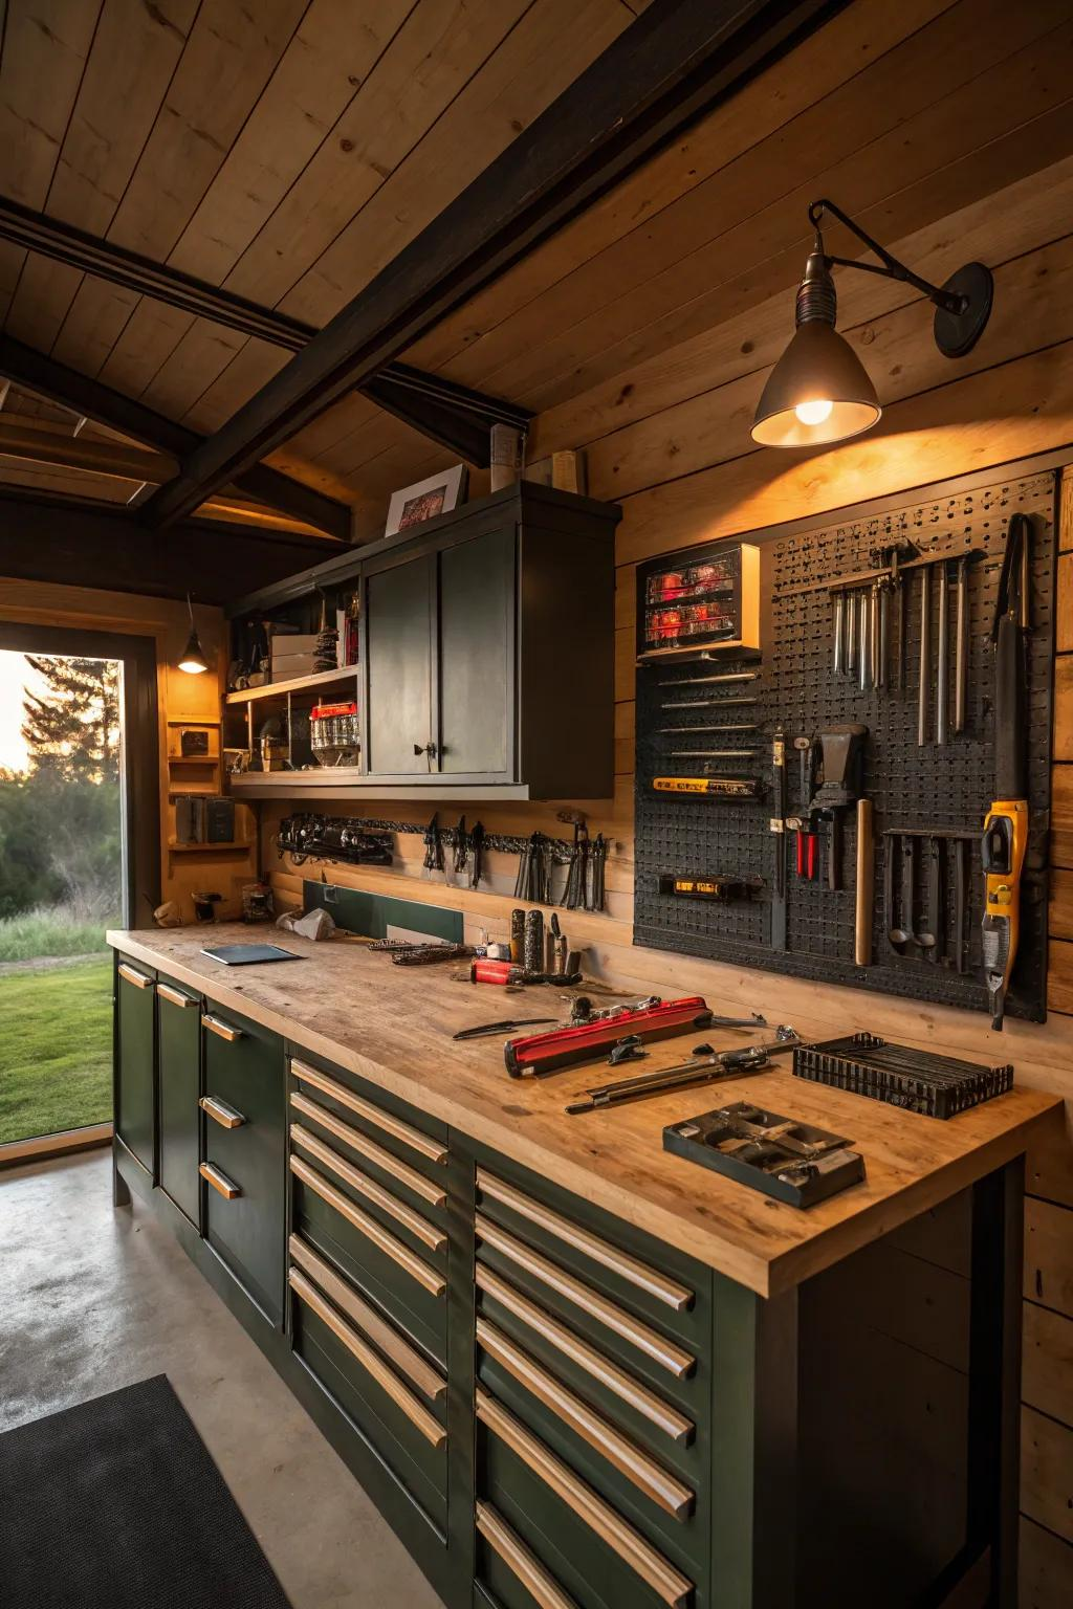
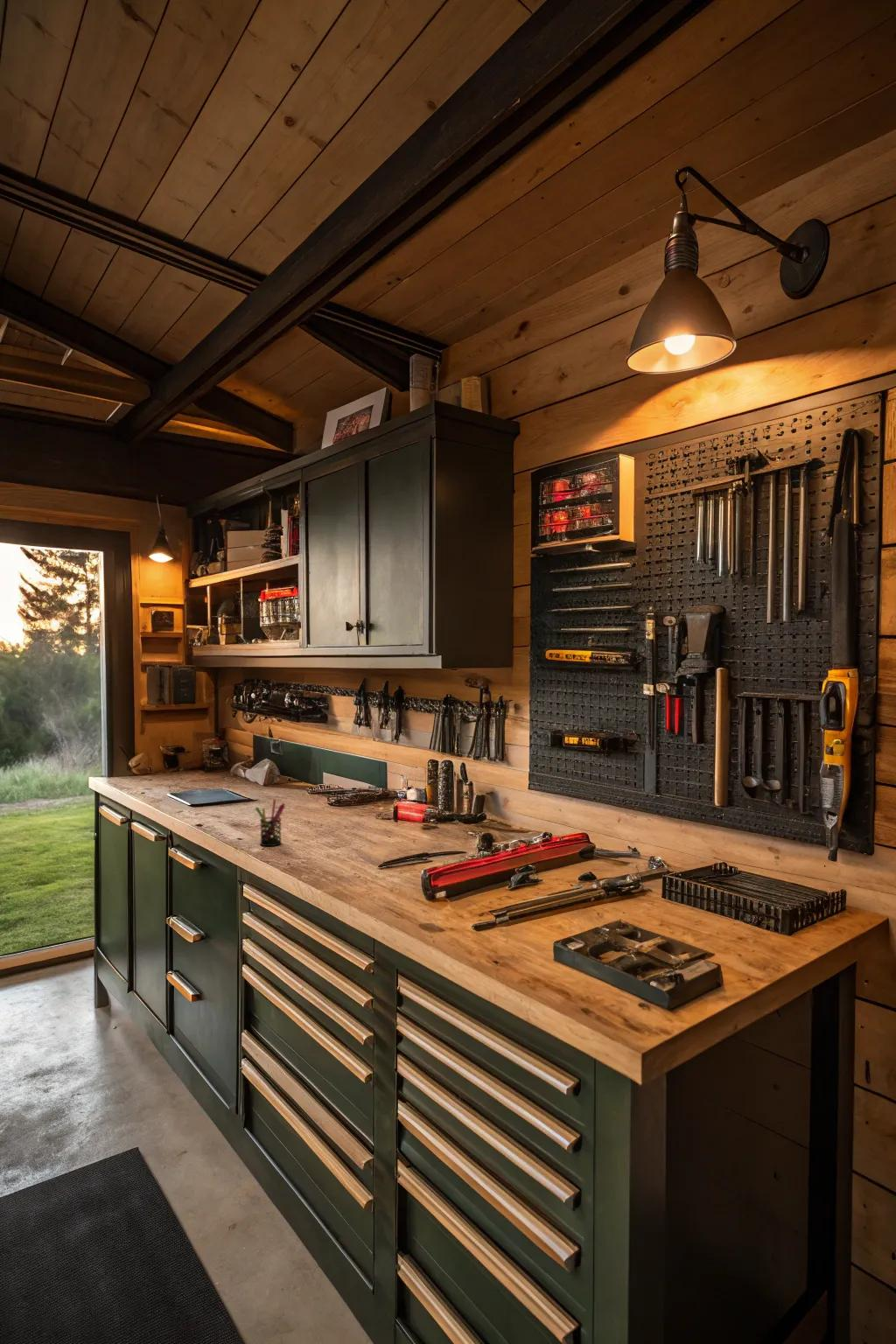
+ pen holder (269, 822)
